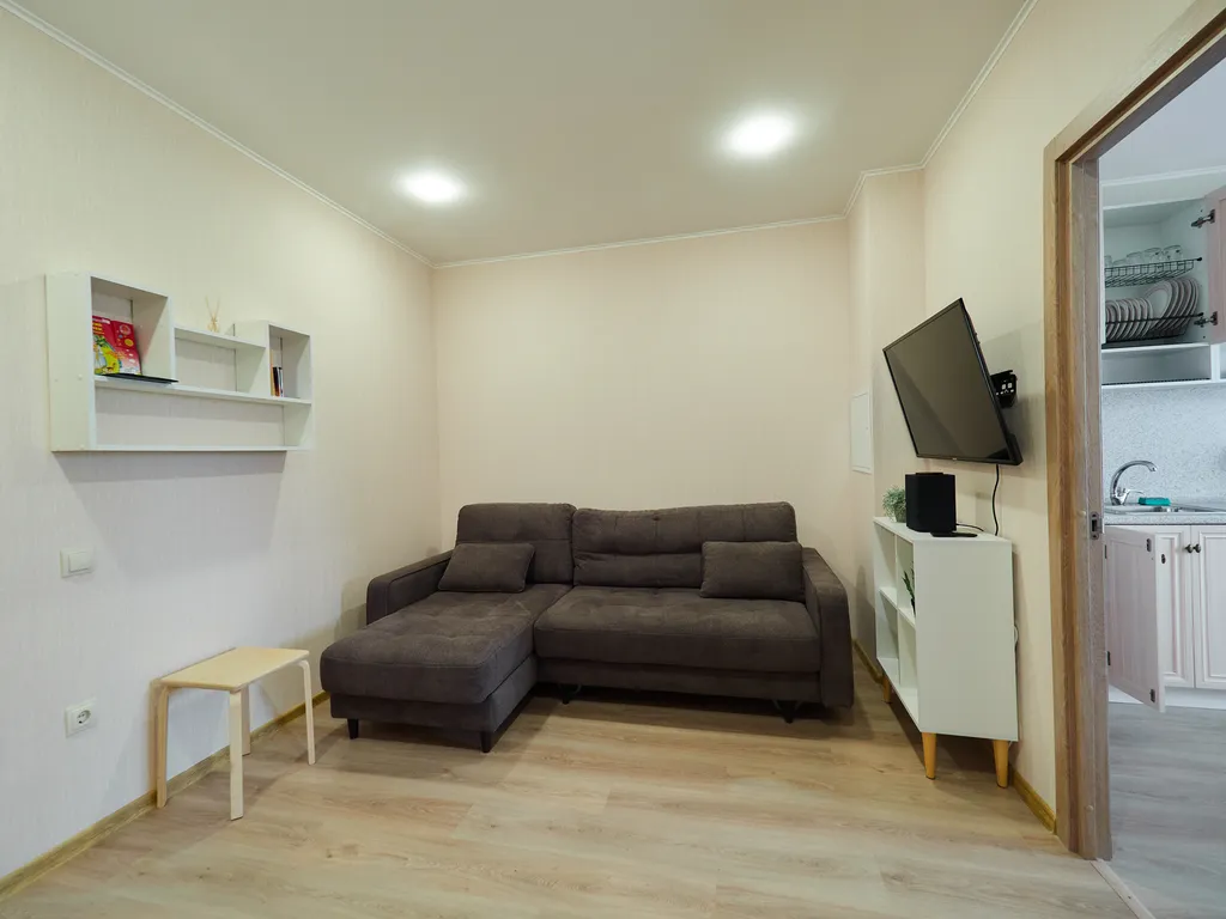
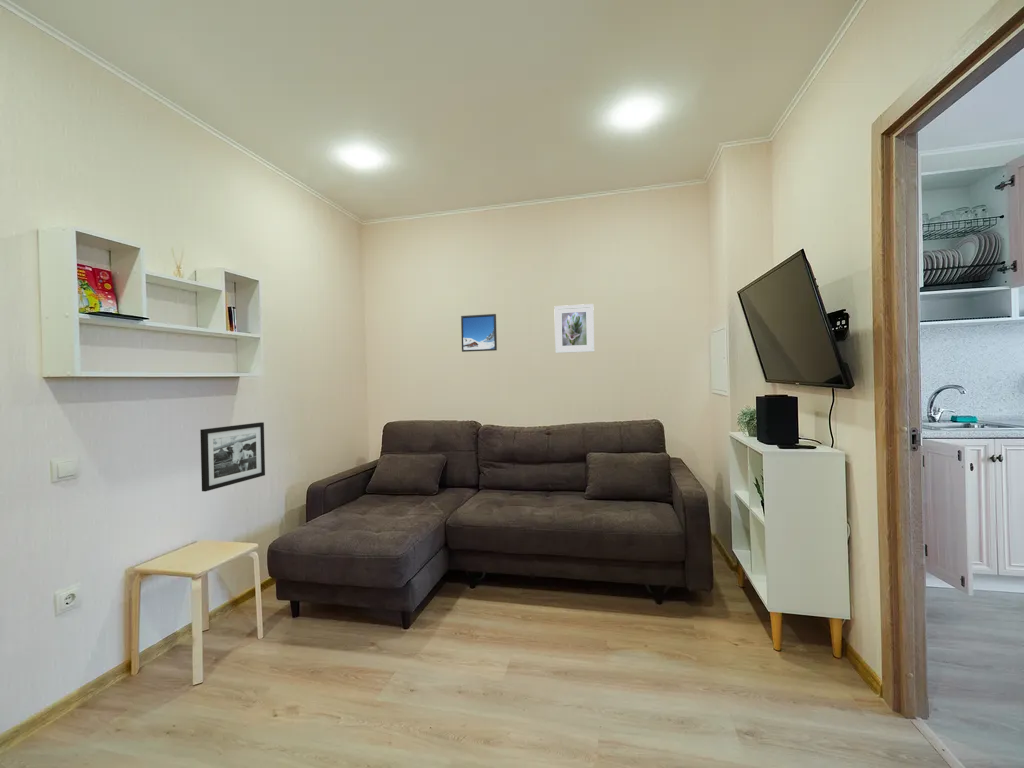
+ picture frame (235, 454)
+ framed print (478, 333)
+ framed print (574, 328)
